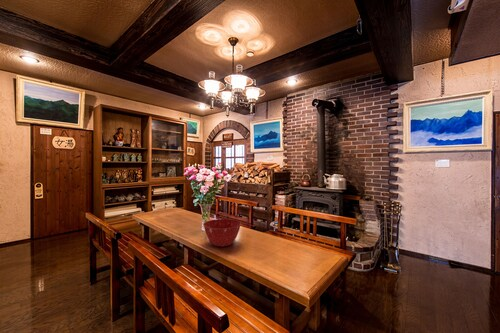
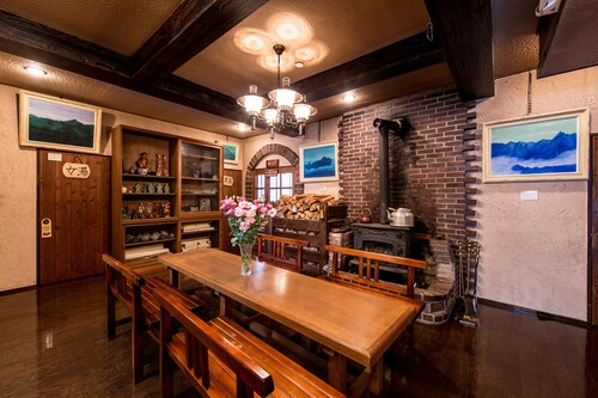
- mixing bowl (222, 233)
